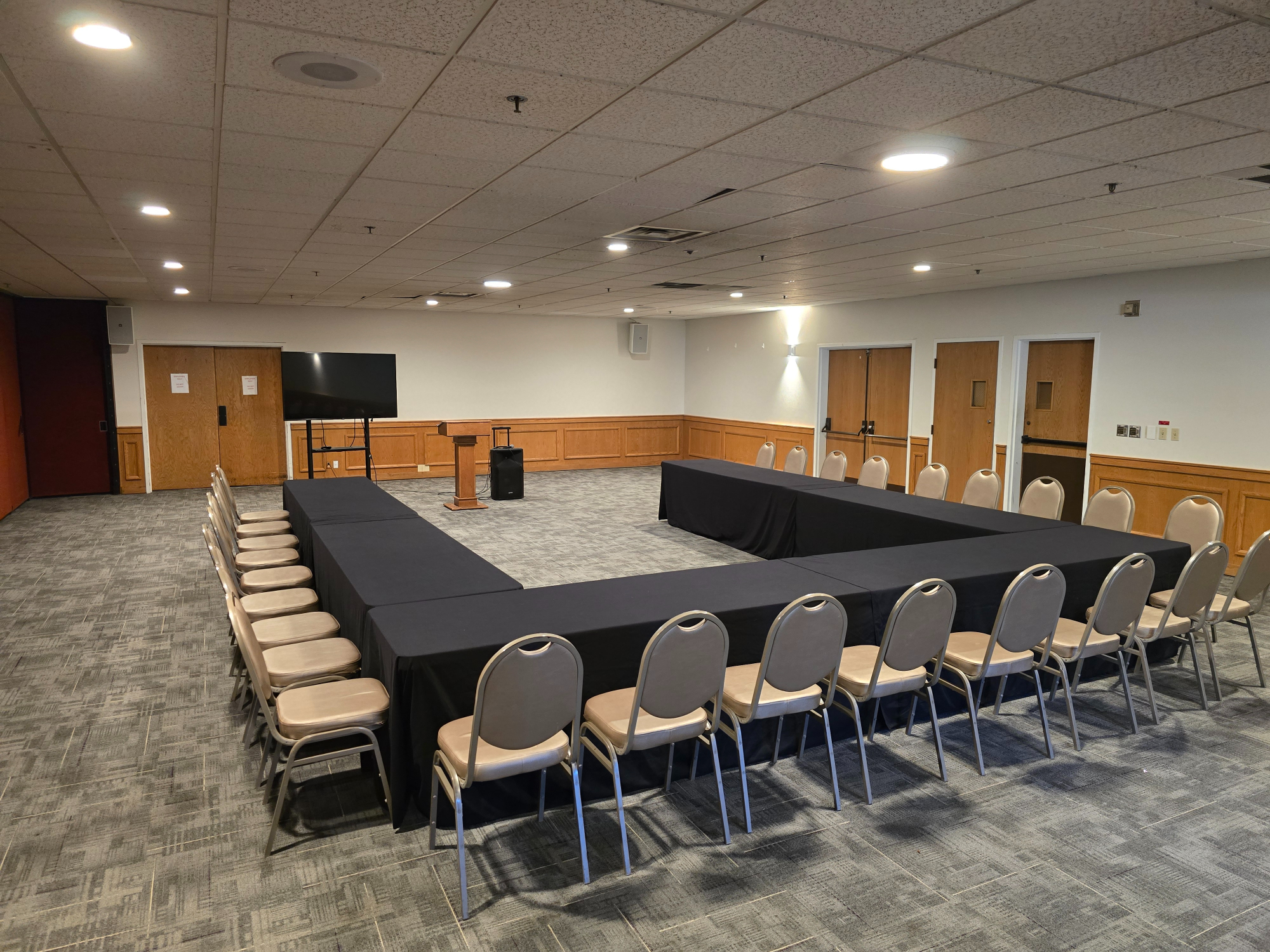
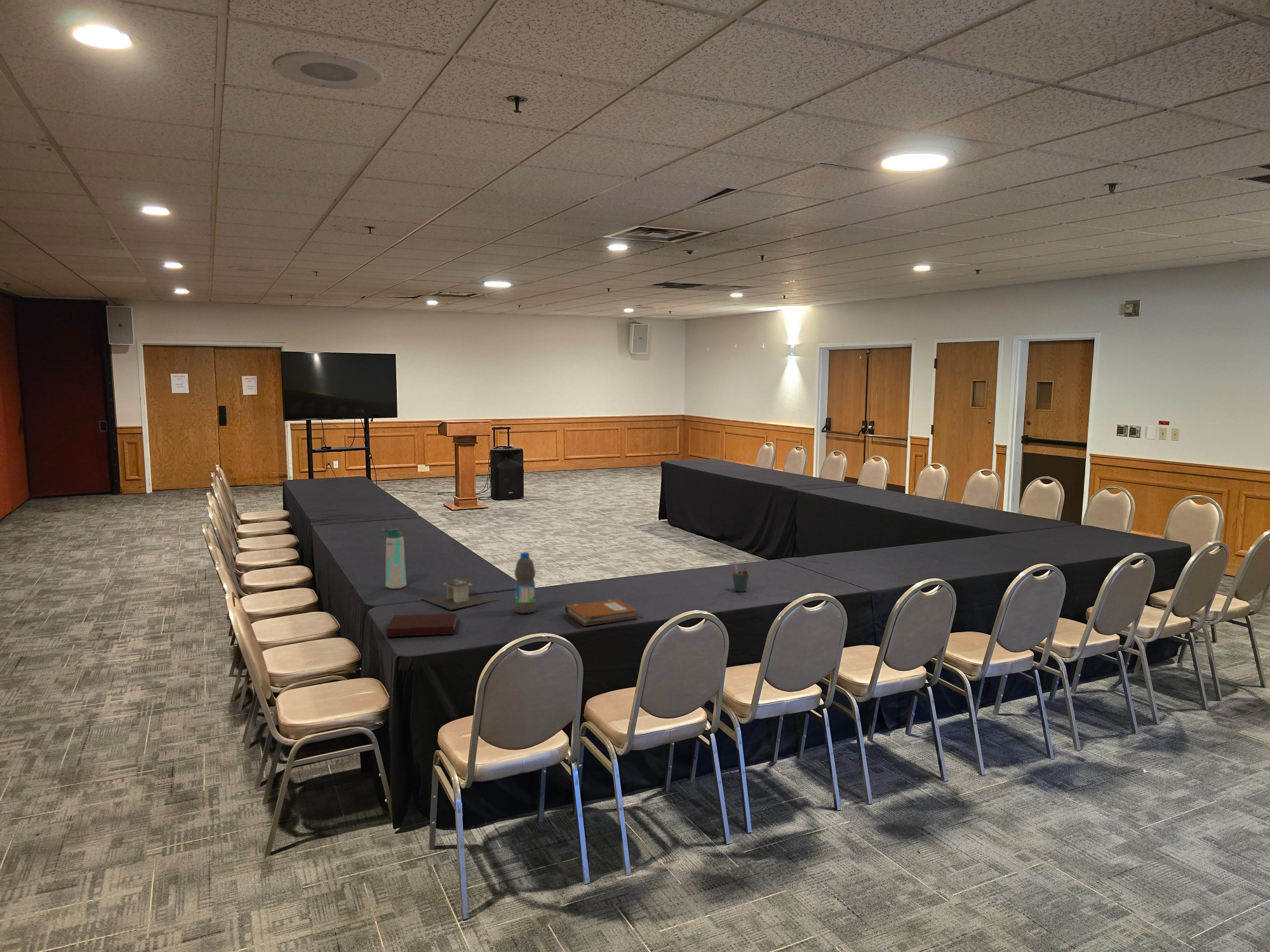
+ notebook (423, 625)
+ water bottle (525, 582)
+ architectural model (460, 587)
+ notebook (602, 611)
+ water bottle (394, 558)
+ pen holder (740, 577)
